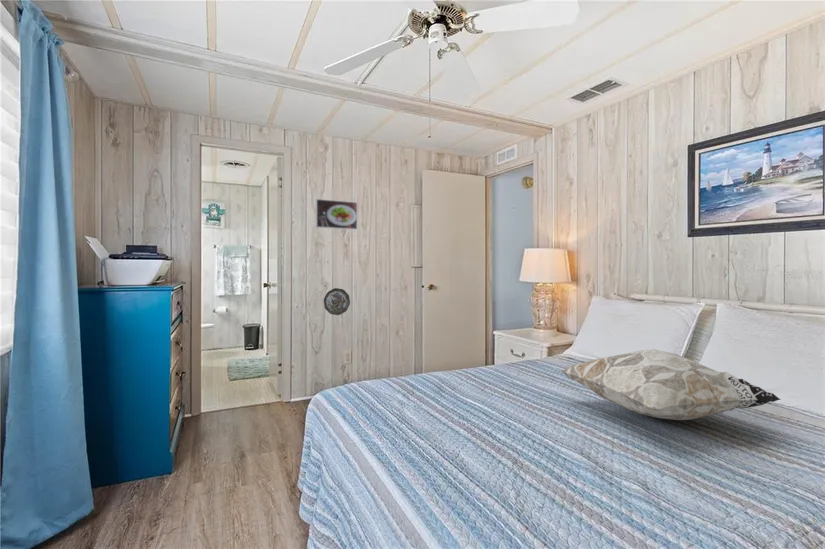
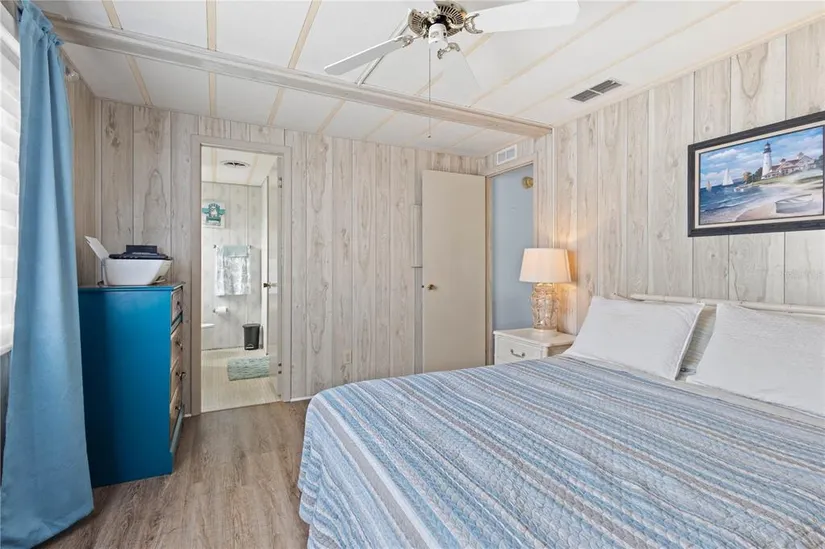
- decorative plate (336, 301)
- decorative pillow (657, 383)
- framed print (336, 214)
